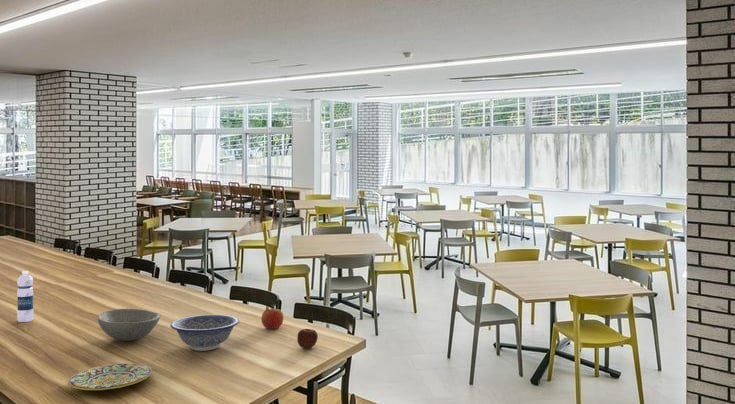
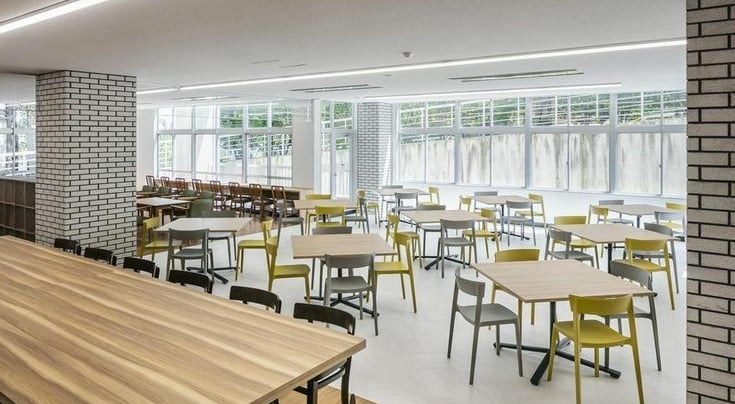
- apple (307, 338)
- fruit (272, 317)
- decorative bowl (205, 334)
- plate (111, 379)
- bowl (129, 326)
- water bottle (25, 296)
